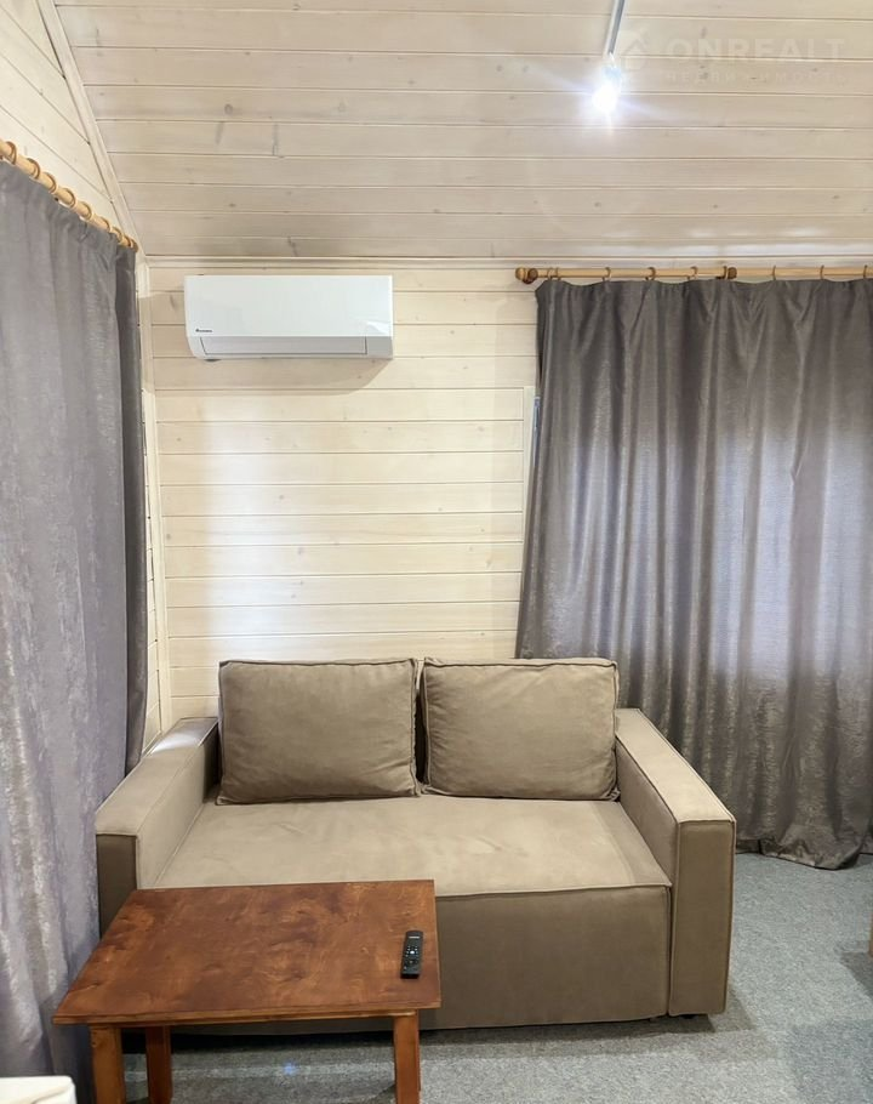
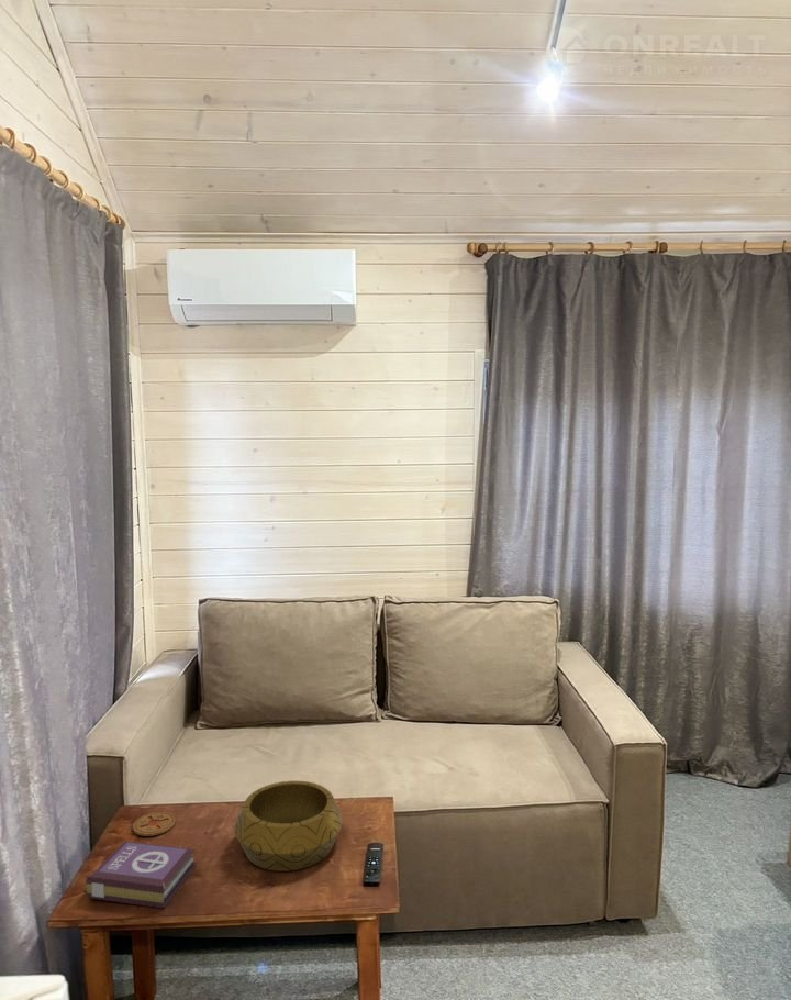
+ decorative bowl (289, 823)
+ book (143, 871)
+ coaster (154, 823)
